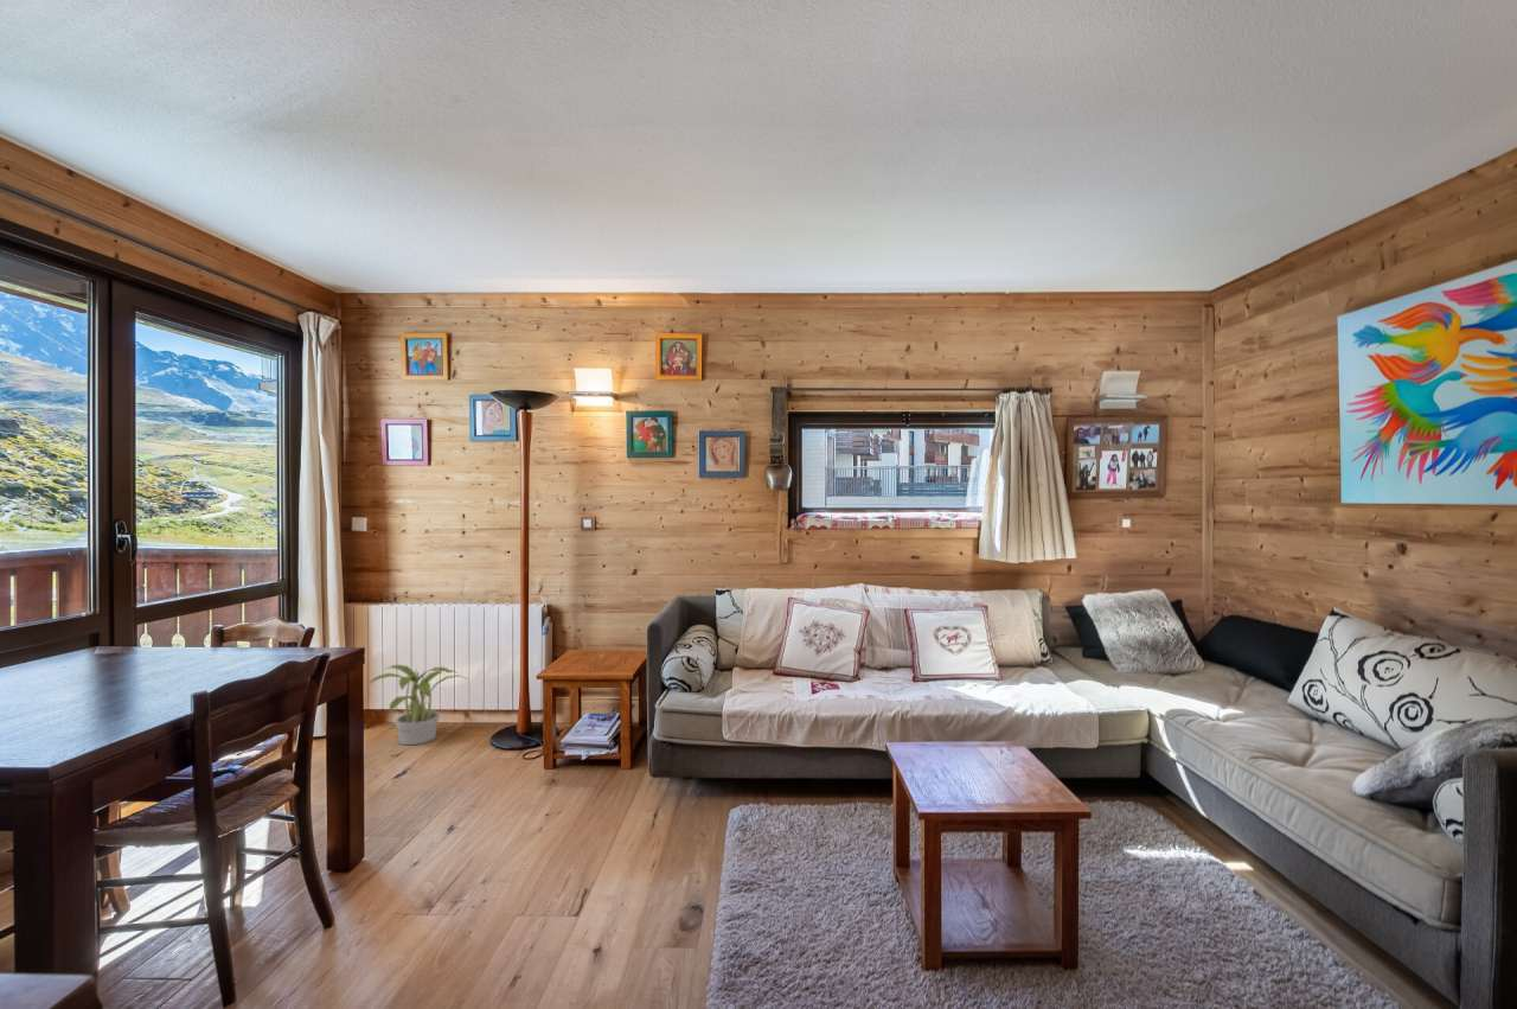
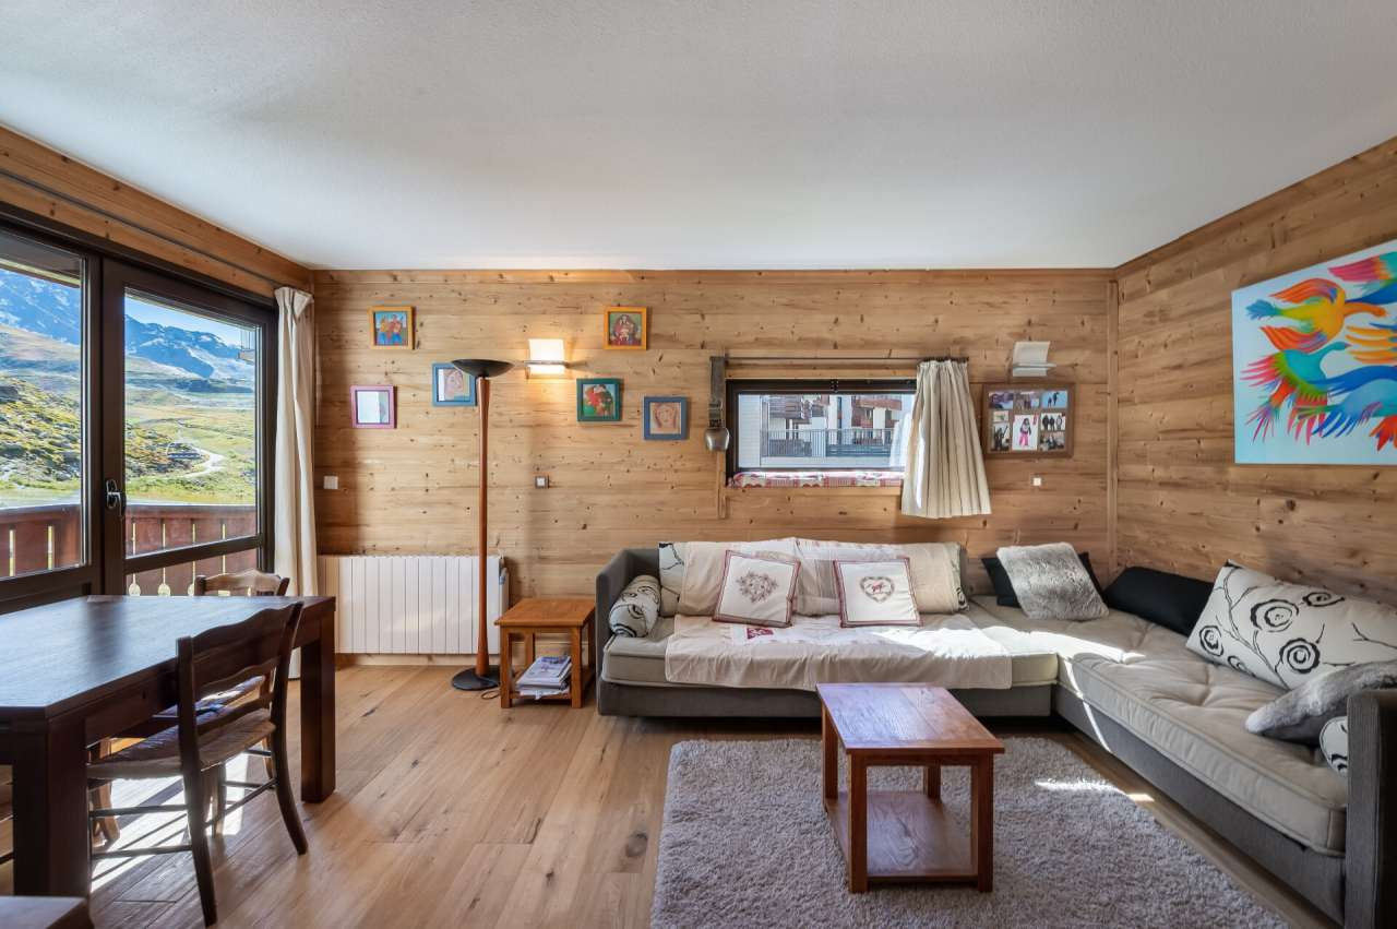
- potted plant (418, 702)
